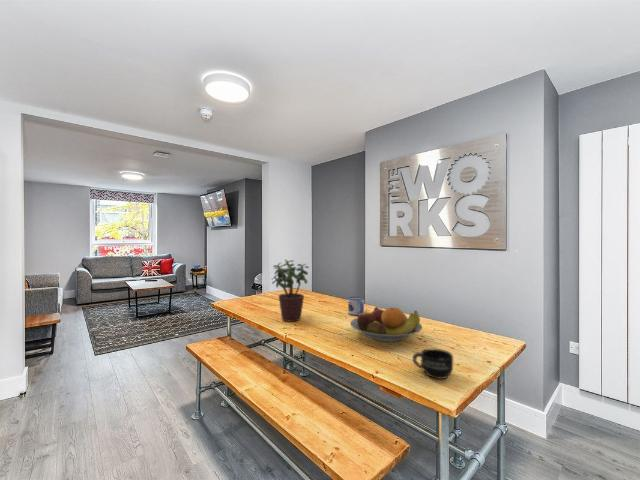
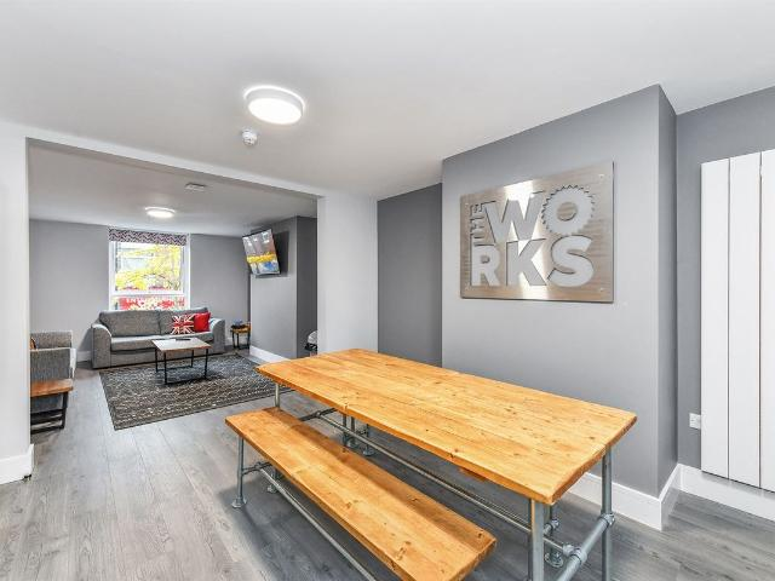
- mug (432, 362)
- potted plant (292, 289)
- mug (357, 306)
- fruit bowl (385, 321)
